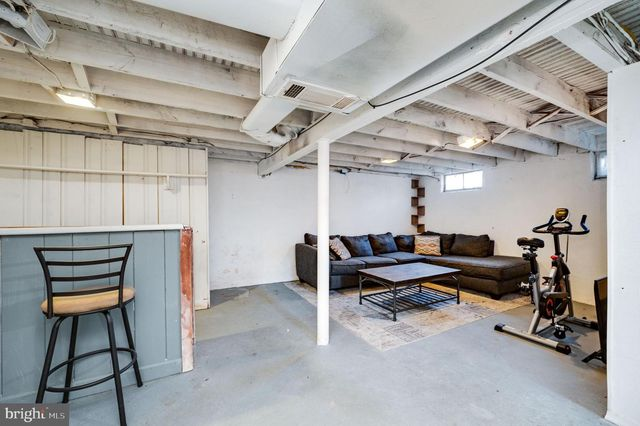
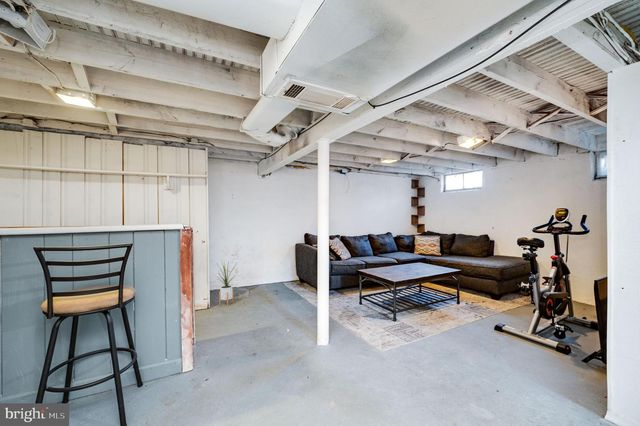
+ house plant (226, 281)
